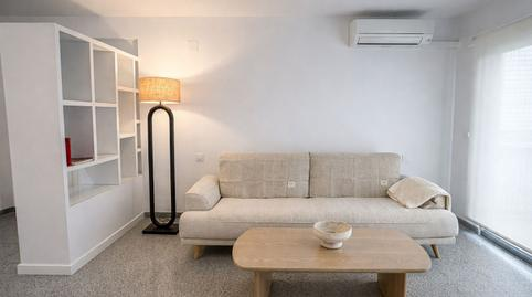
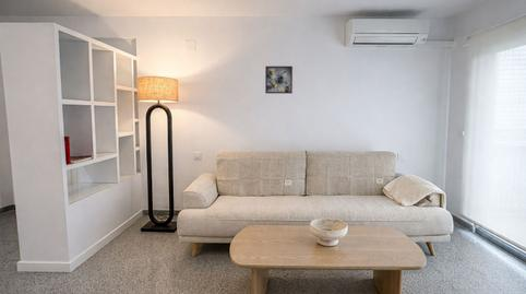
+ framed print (278, 80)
